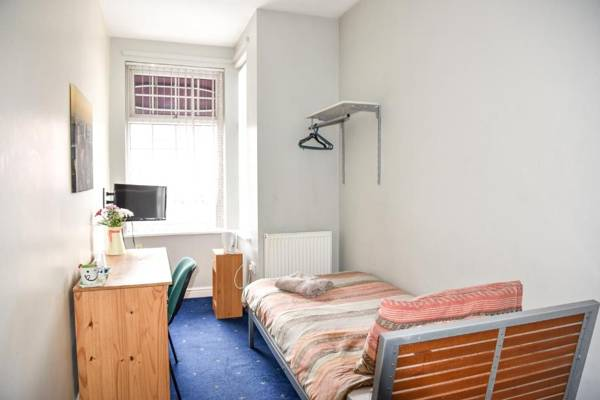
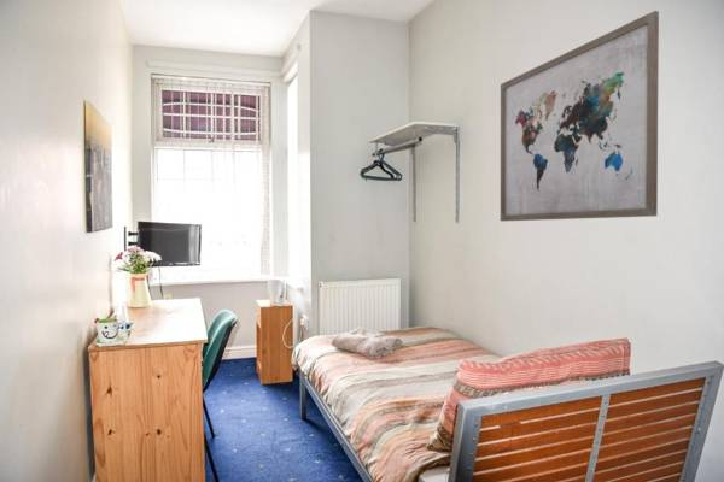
+ wall art (564, 136)
